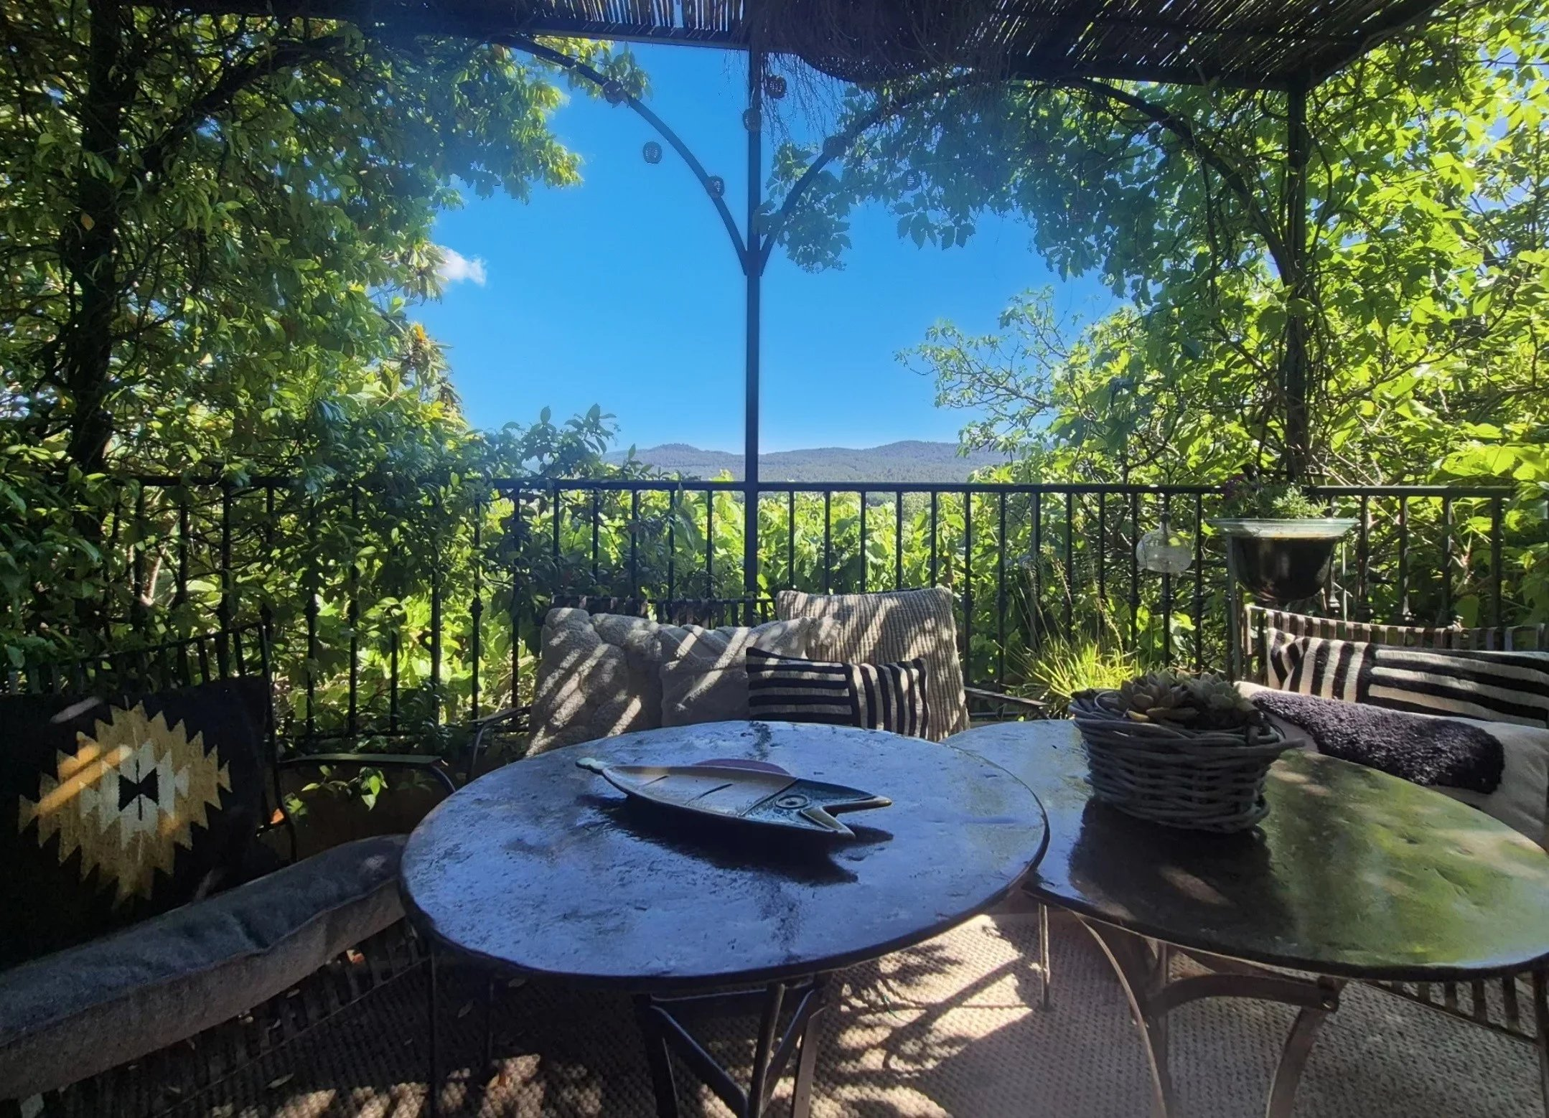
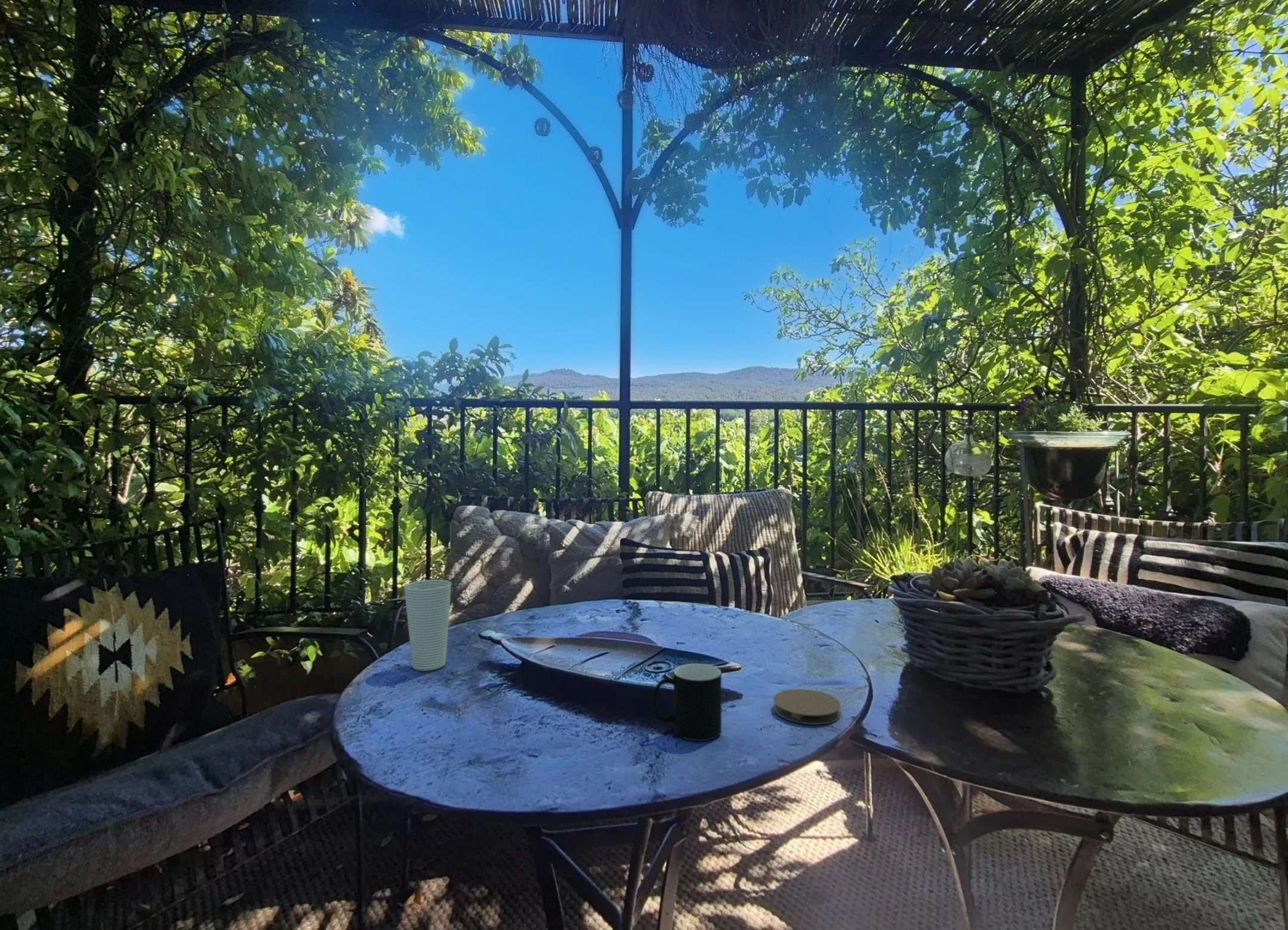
+ coaster (806, 706)
+ cup (429, 624)
+ cup (686, 701)
